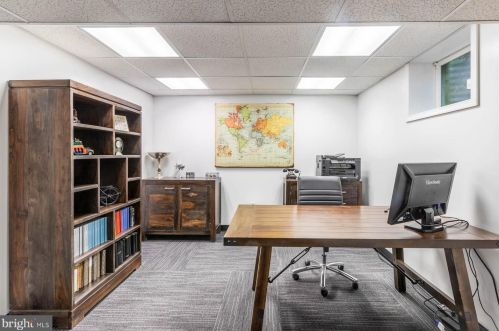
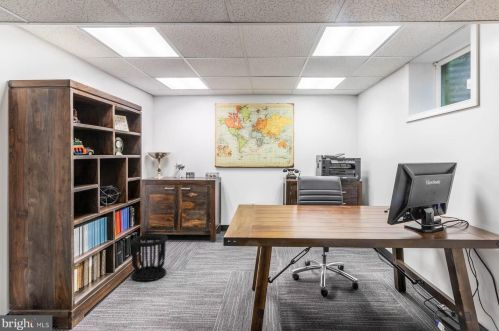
+ wastebasket (150, 256)
